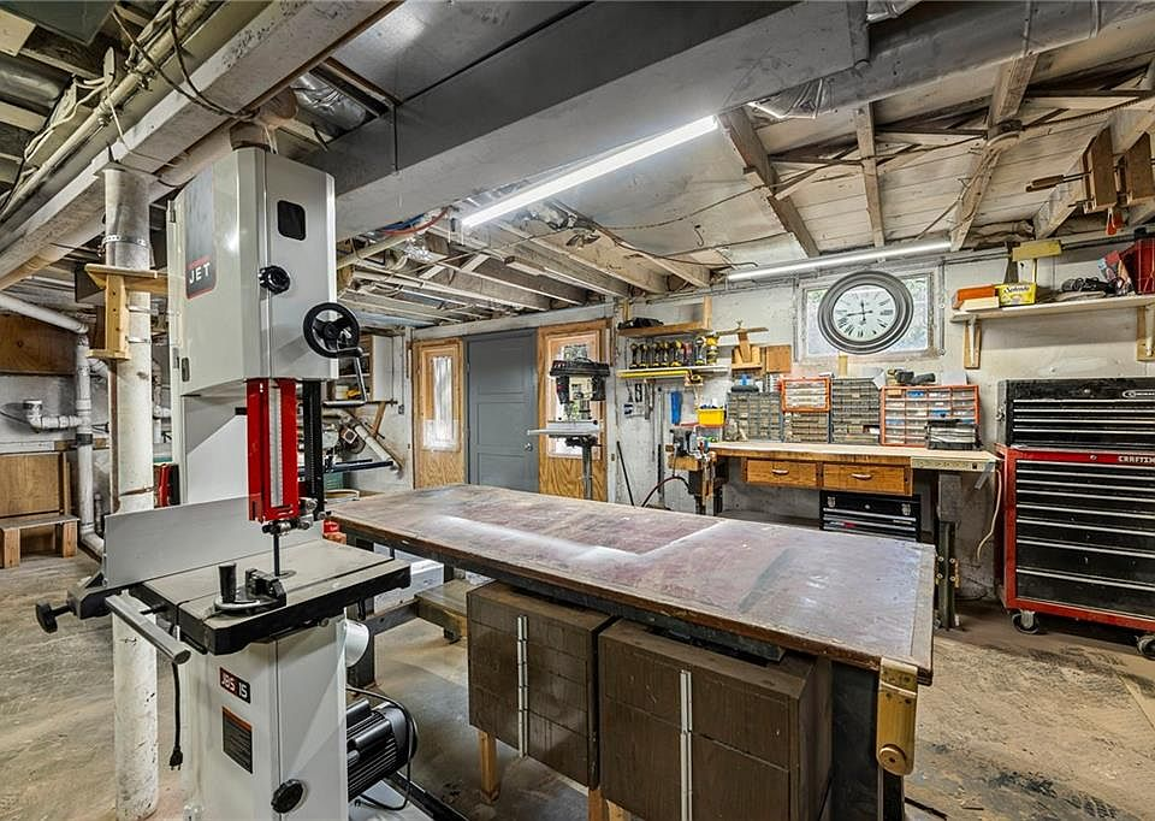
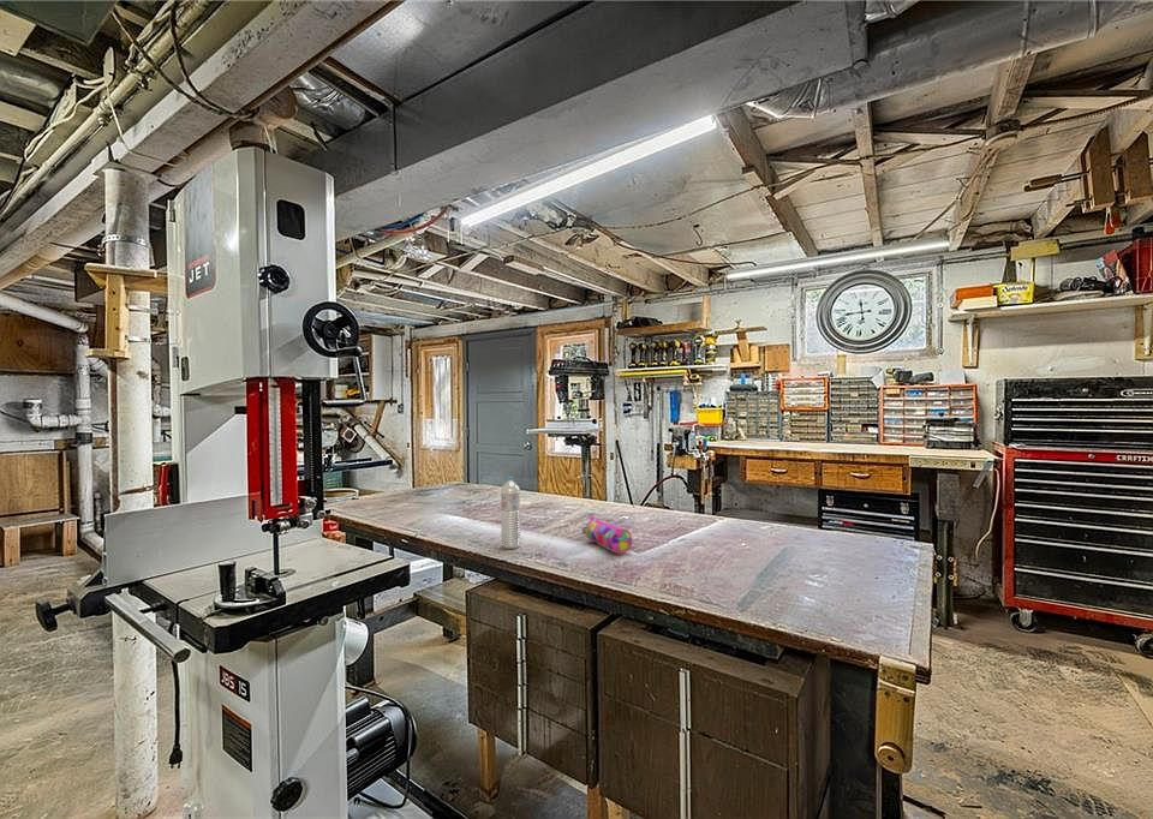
+ pencil case (607, 534)
+ water bottle (510, 512)
